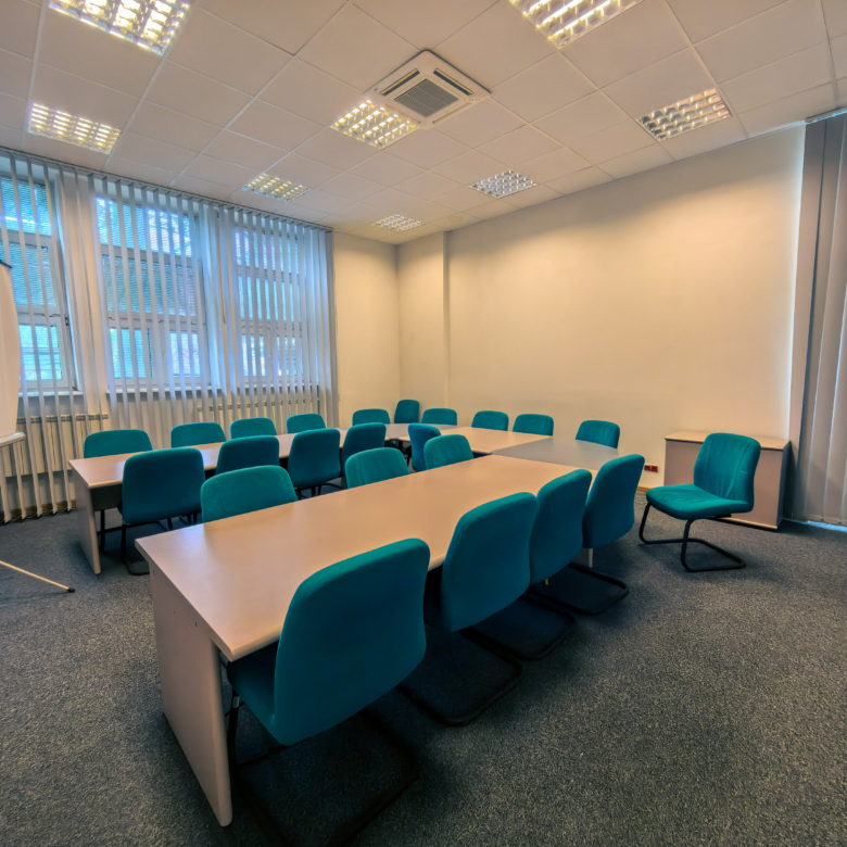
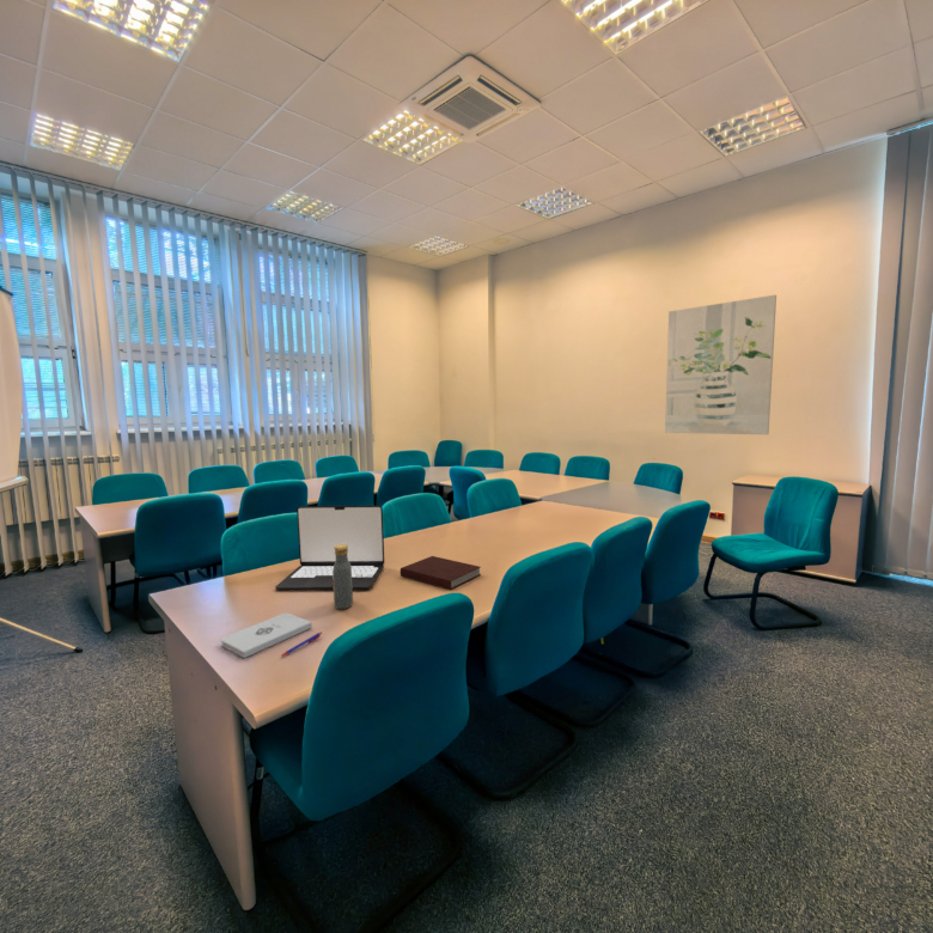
+ notepad (267, 633)
+ notebook (440, 571)
+ vodka (342, 574)
+ wall art (715, 370)
+ laptop (331, 545)
+ pen (301, 644)
